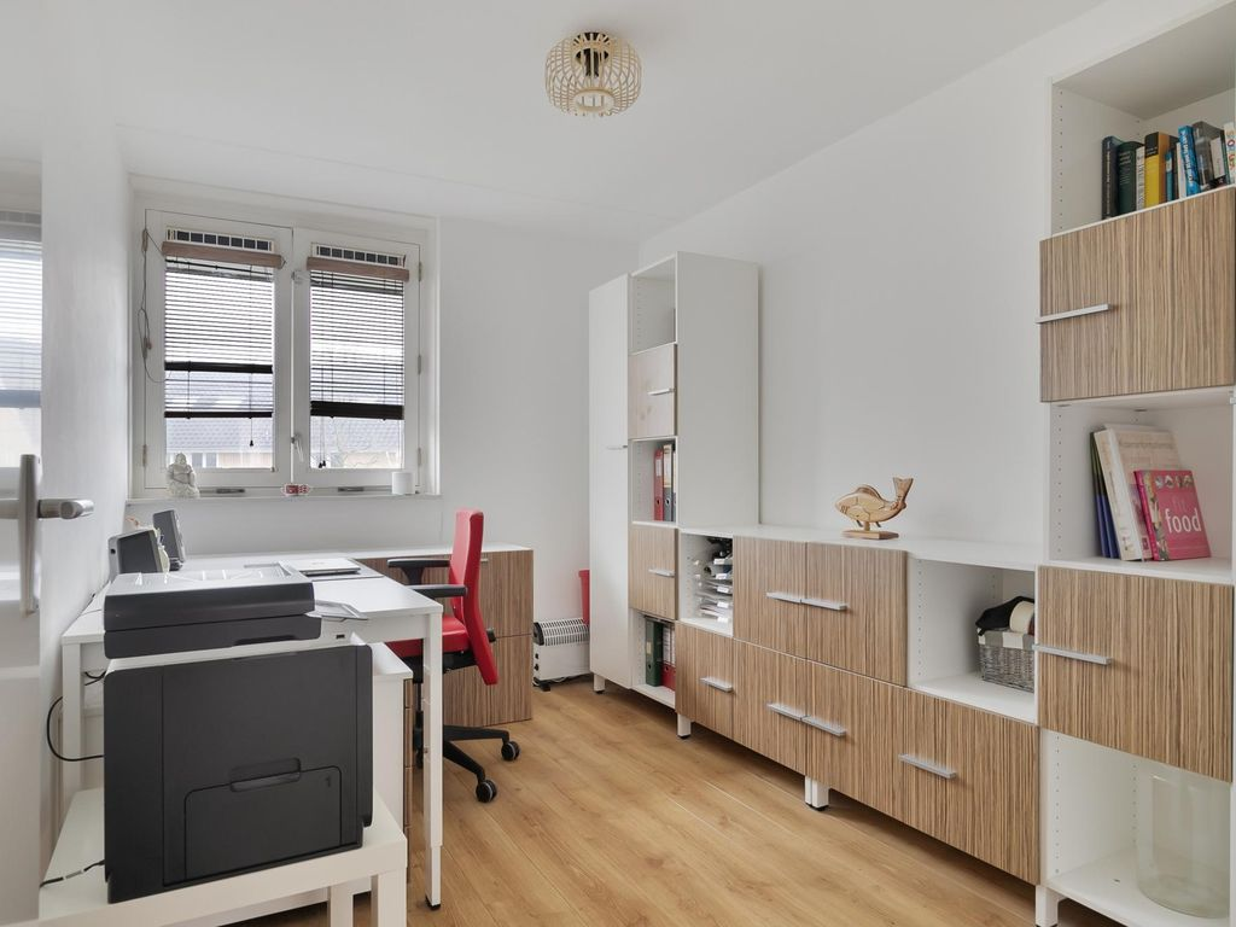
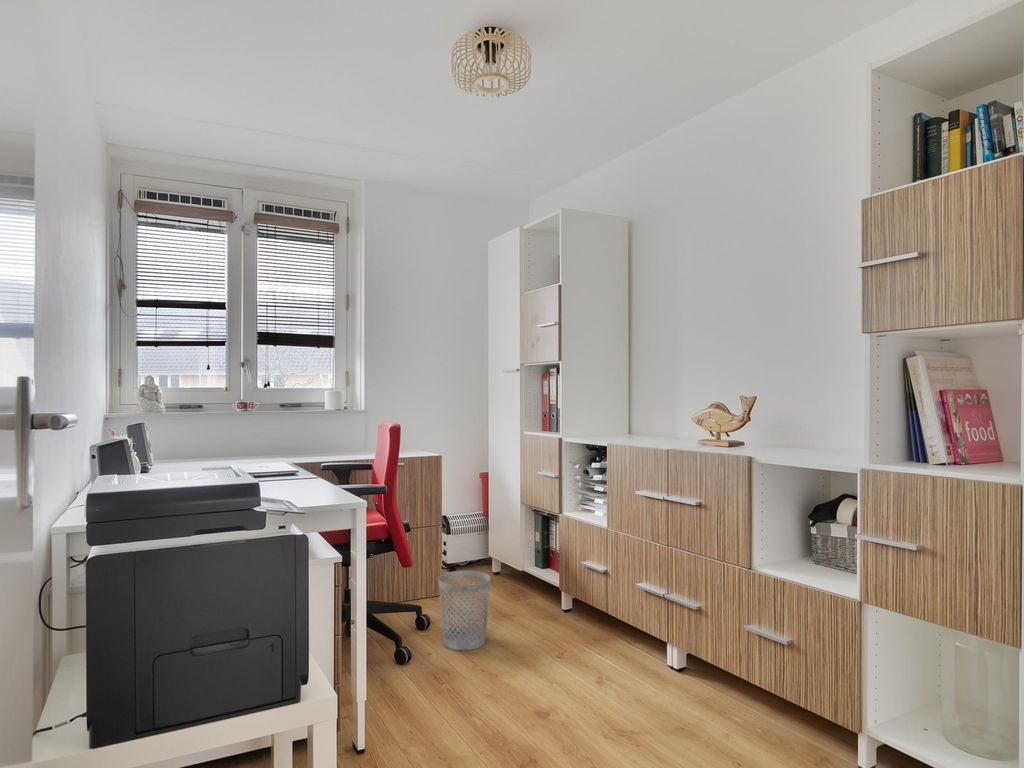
+ wastebasket (464, 610)
